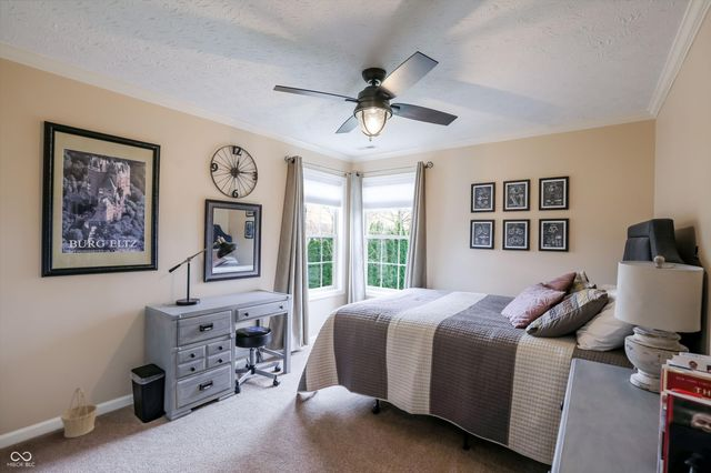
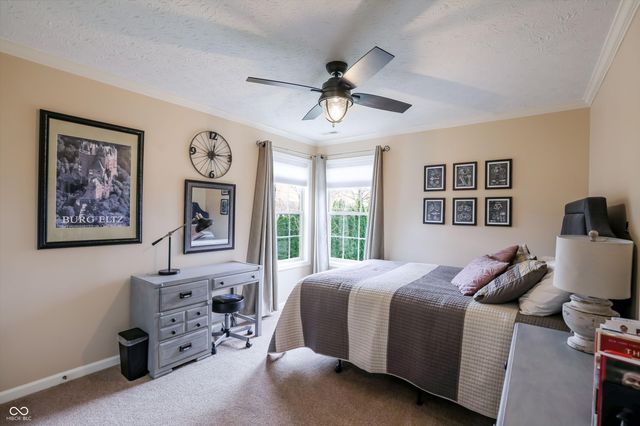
- basket (79, 409)
